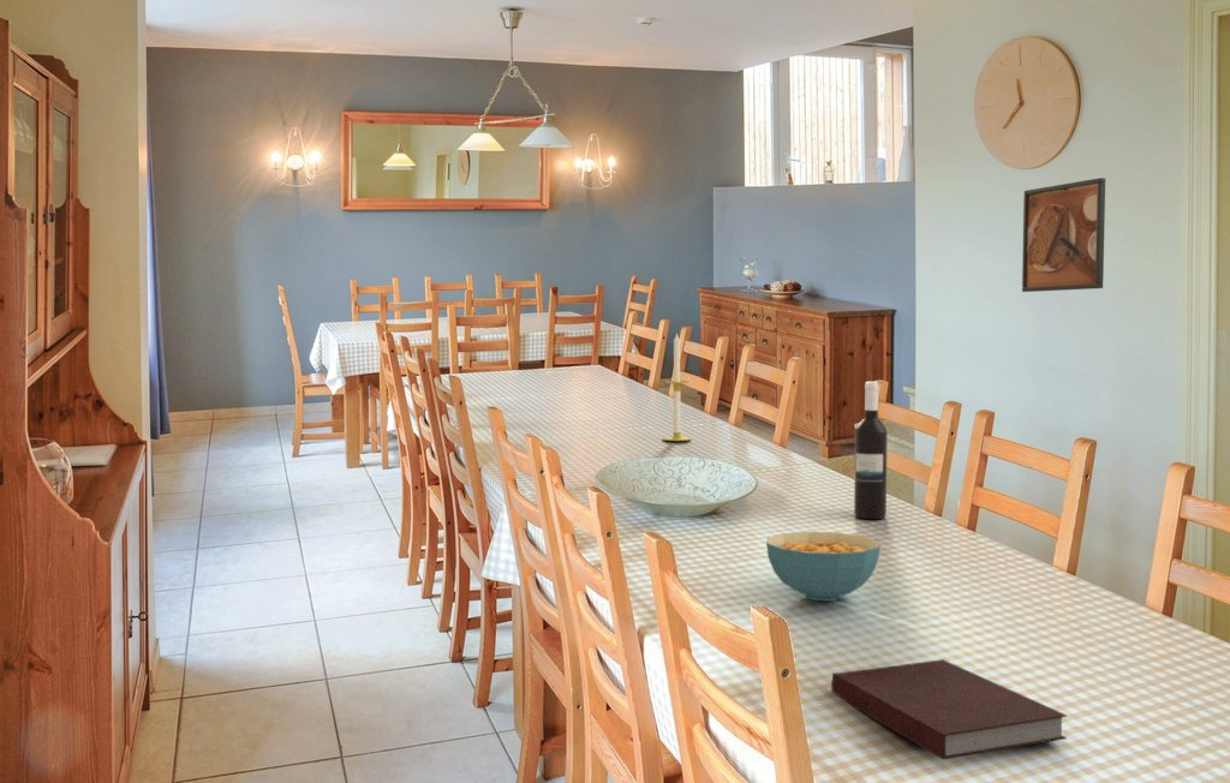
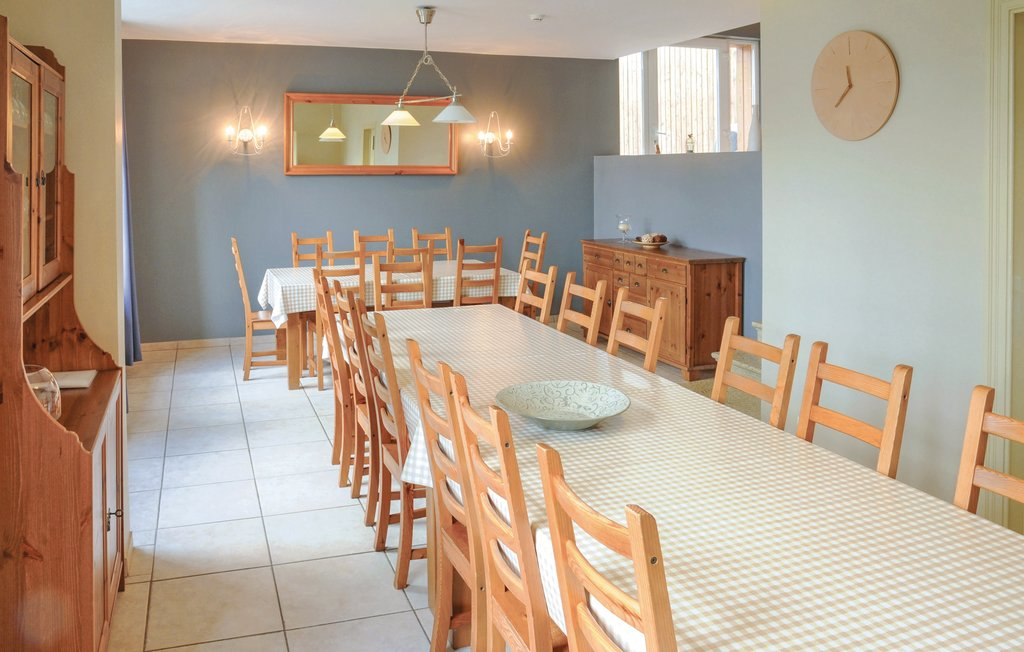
- wine bottle (871, 449)
- cereal bowl (822, 569)
- notebook (942, 704)
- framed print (1062, 237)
- candle (676, 385)
